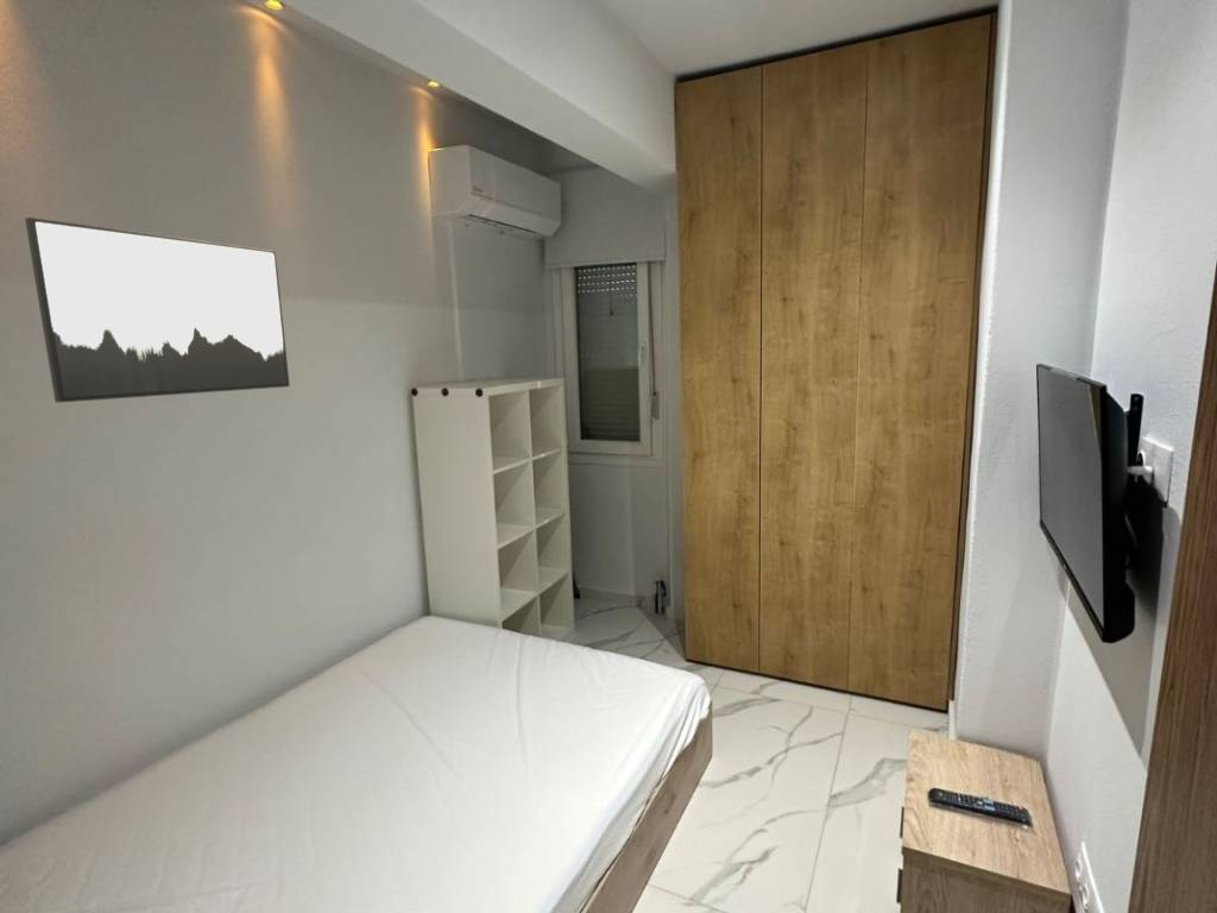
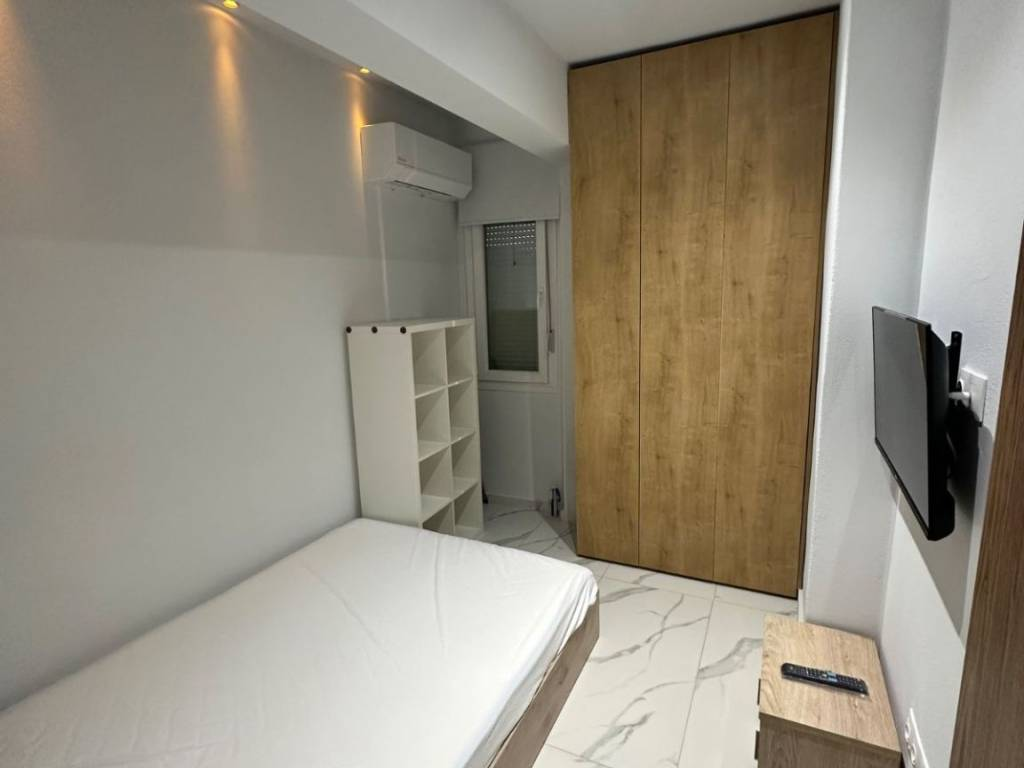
- wall art (179, 316)
